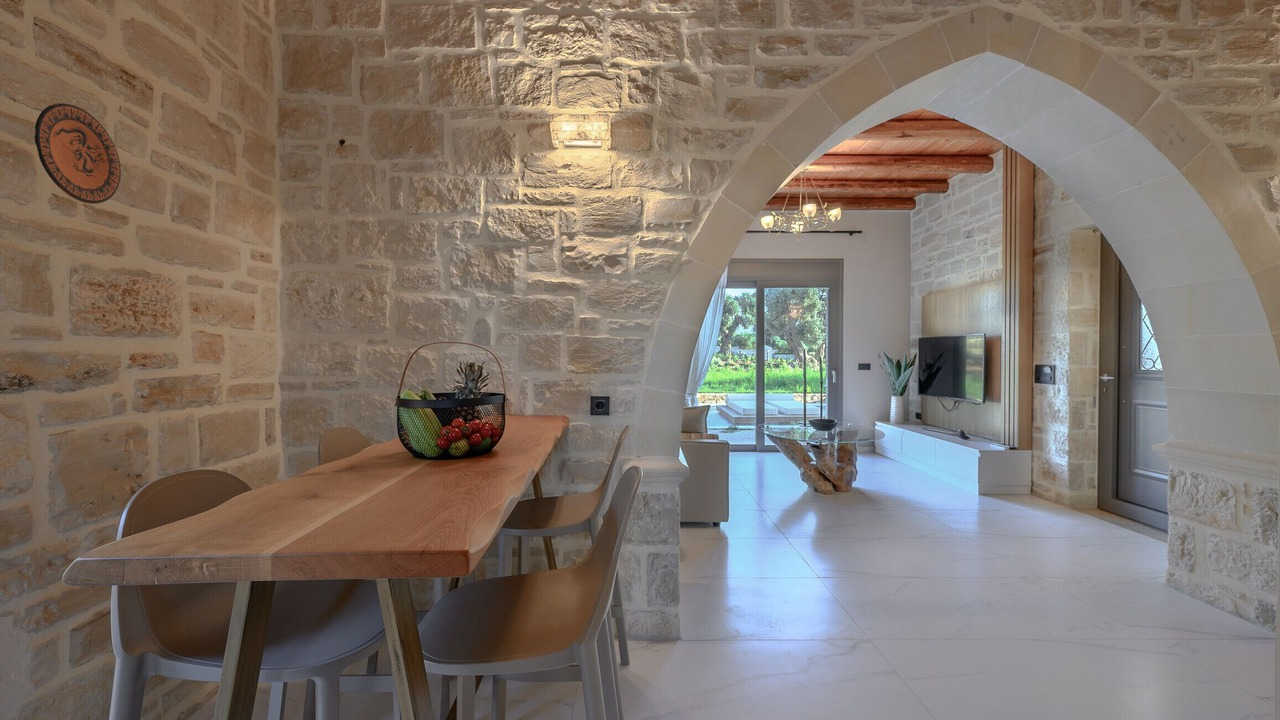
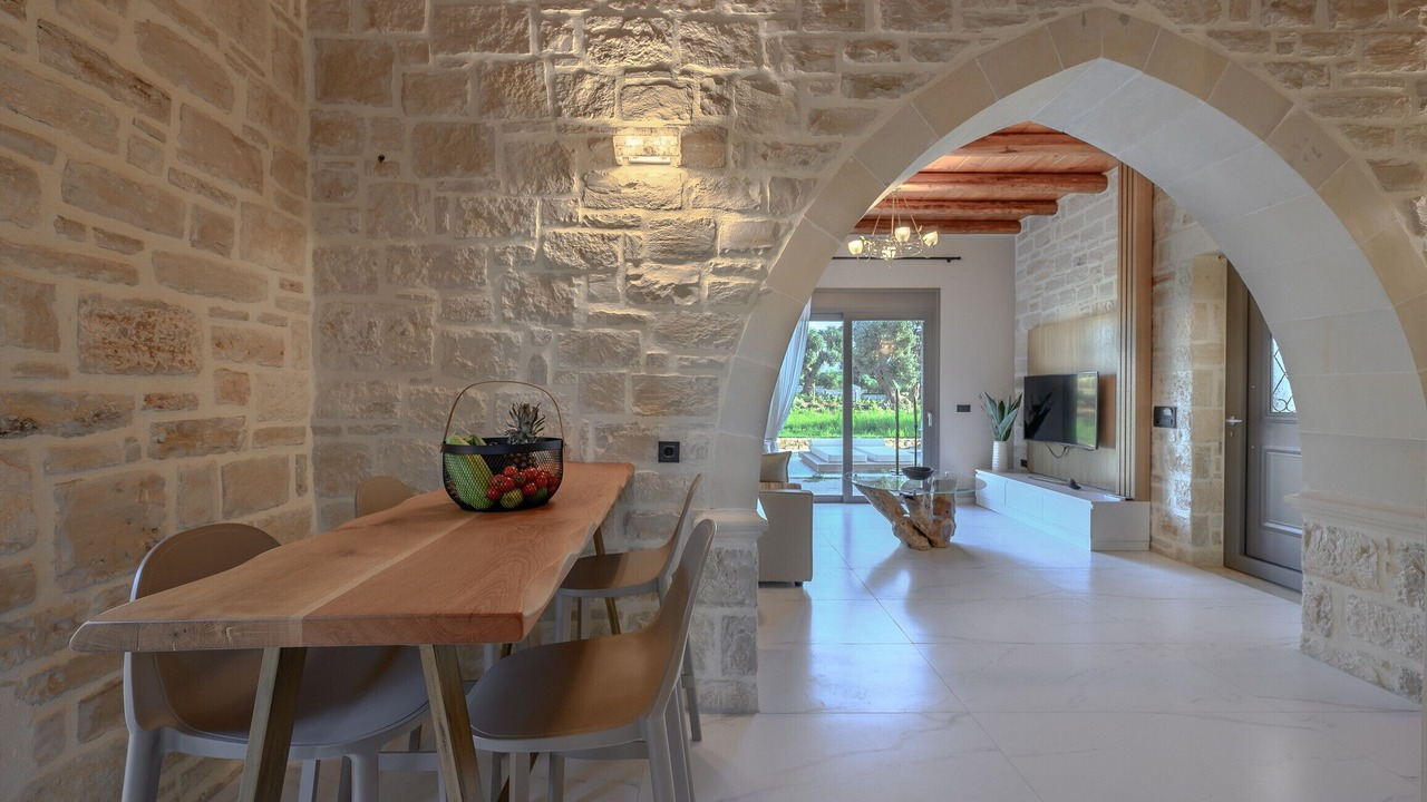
- decorative plate (79, 154)
